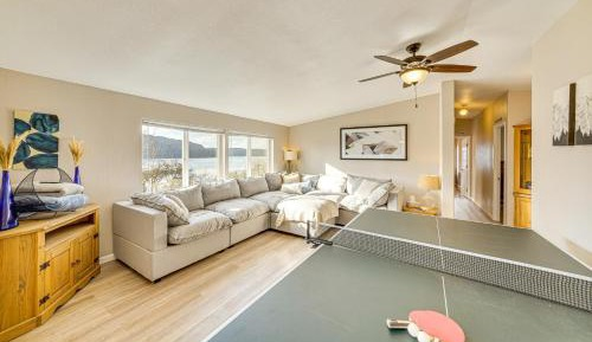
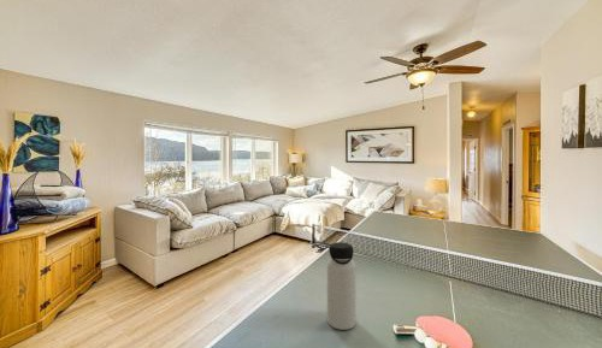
+ water bottle (341, 283)
